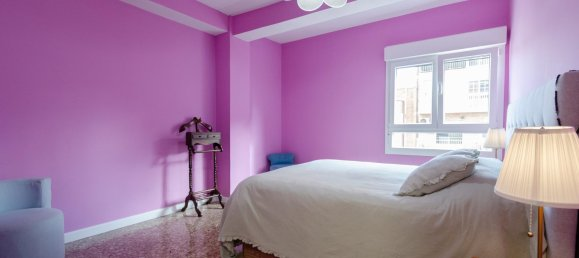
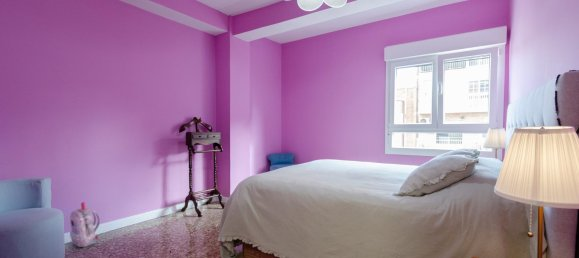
+ backpack (85, 222)
